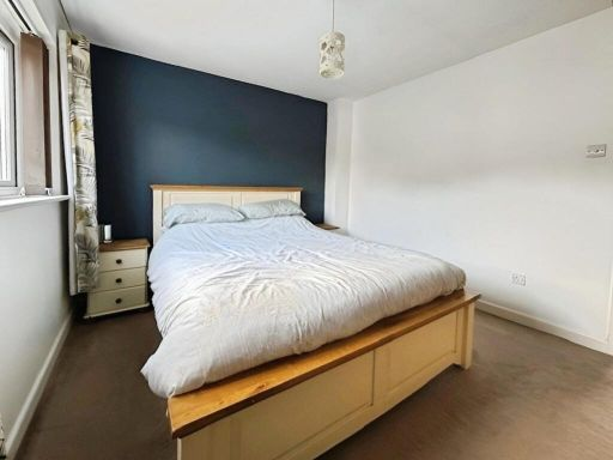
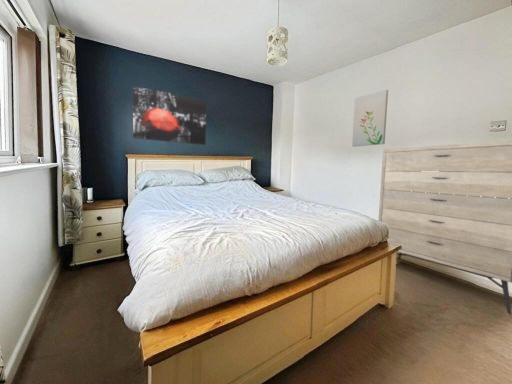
+ dresser (447, 215)
+ wall art (172, 117)
+ wall art (369, 120)
